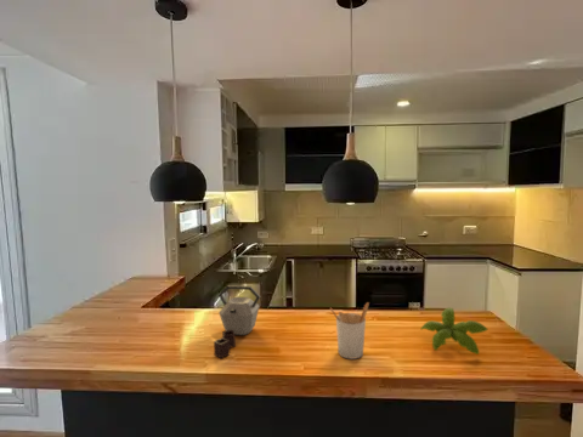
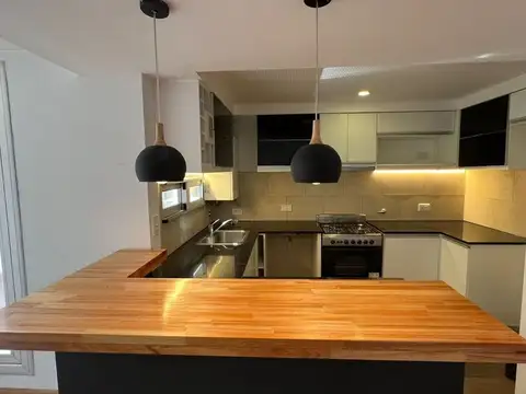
- utensil holder (350, 330)
- plant (452, 330)
- kettle (232, 316)
